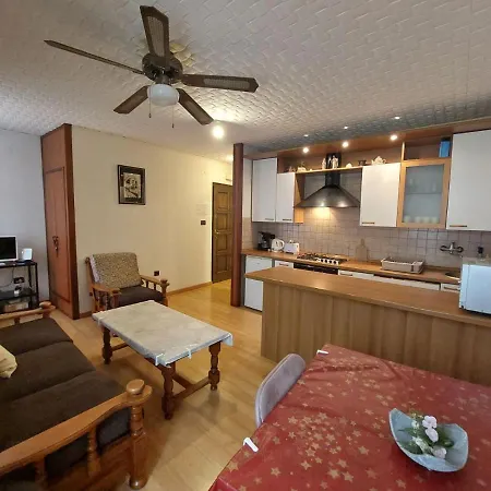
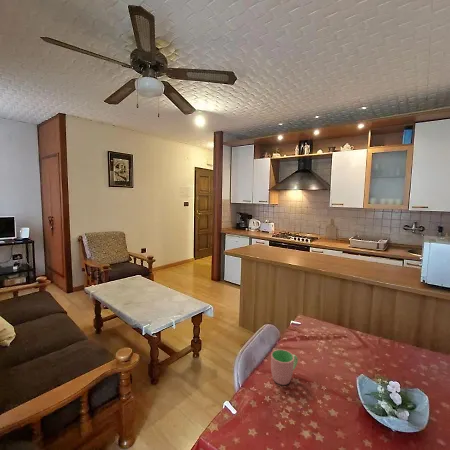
+ cup (285, 366)
